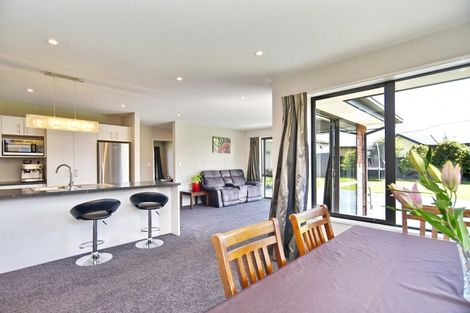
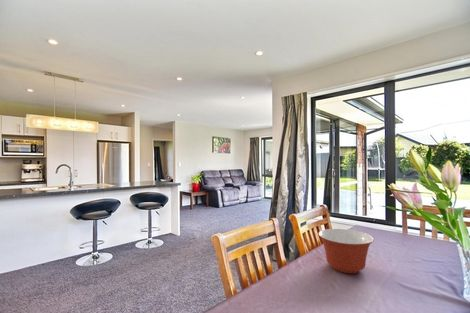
+ mixing bowl (345, 251)
